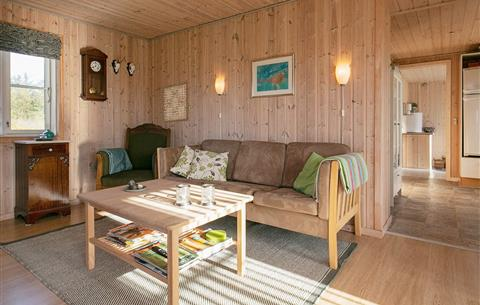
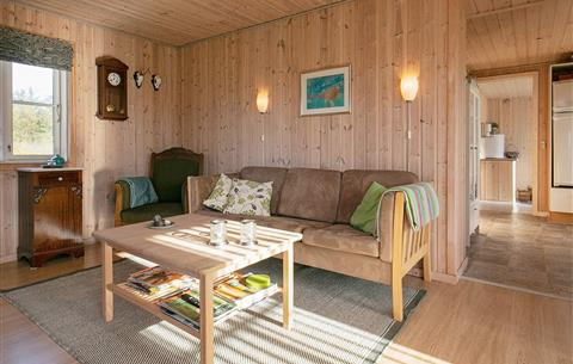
- wall art (175, 102)
